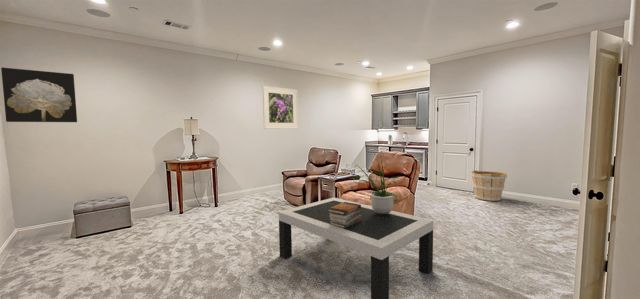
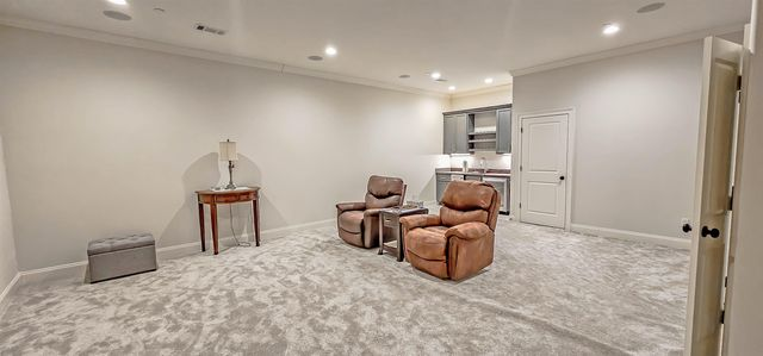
- wall art (41, 96)
- wooden bucket (488, 185)
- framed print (281, 108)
- book stack (345, 214)
- coffee table (351, 239)
- potted plant (372, 181)
